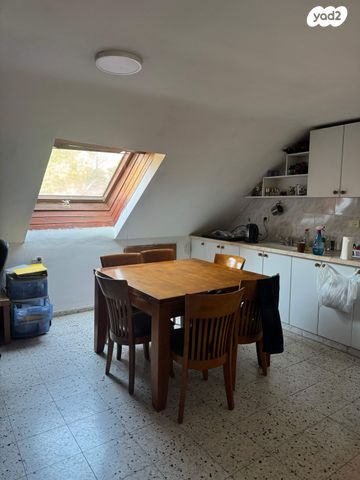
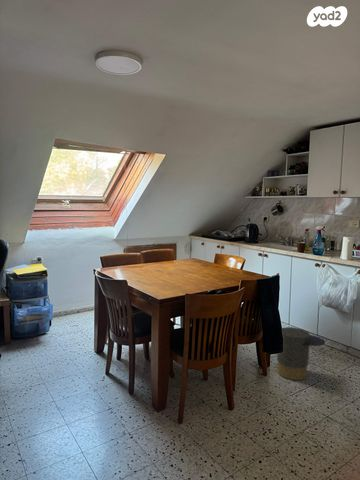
+ trash can (300, 353)
